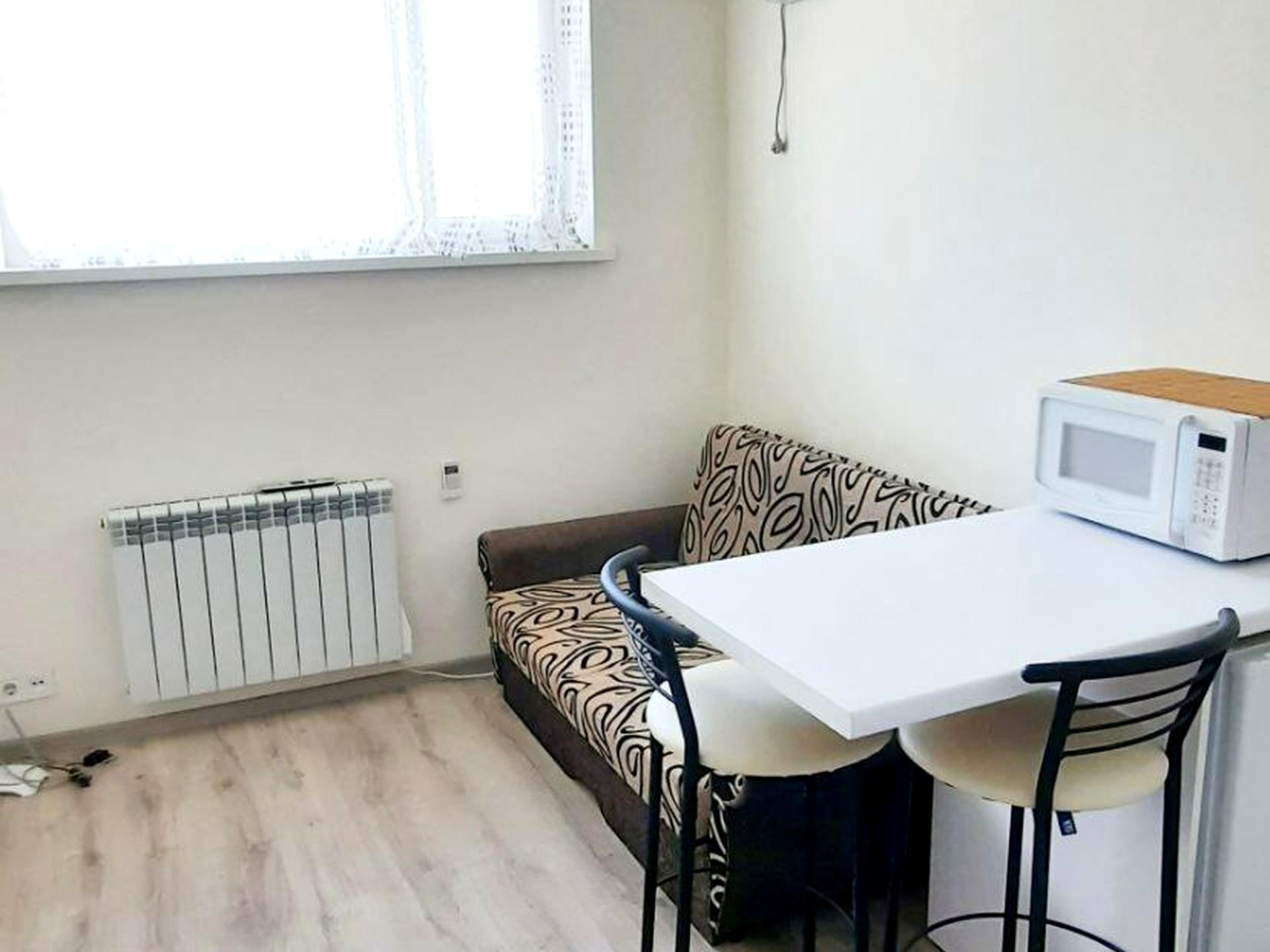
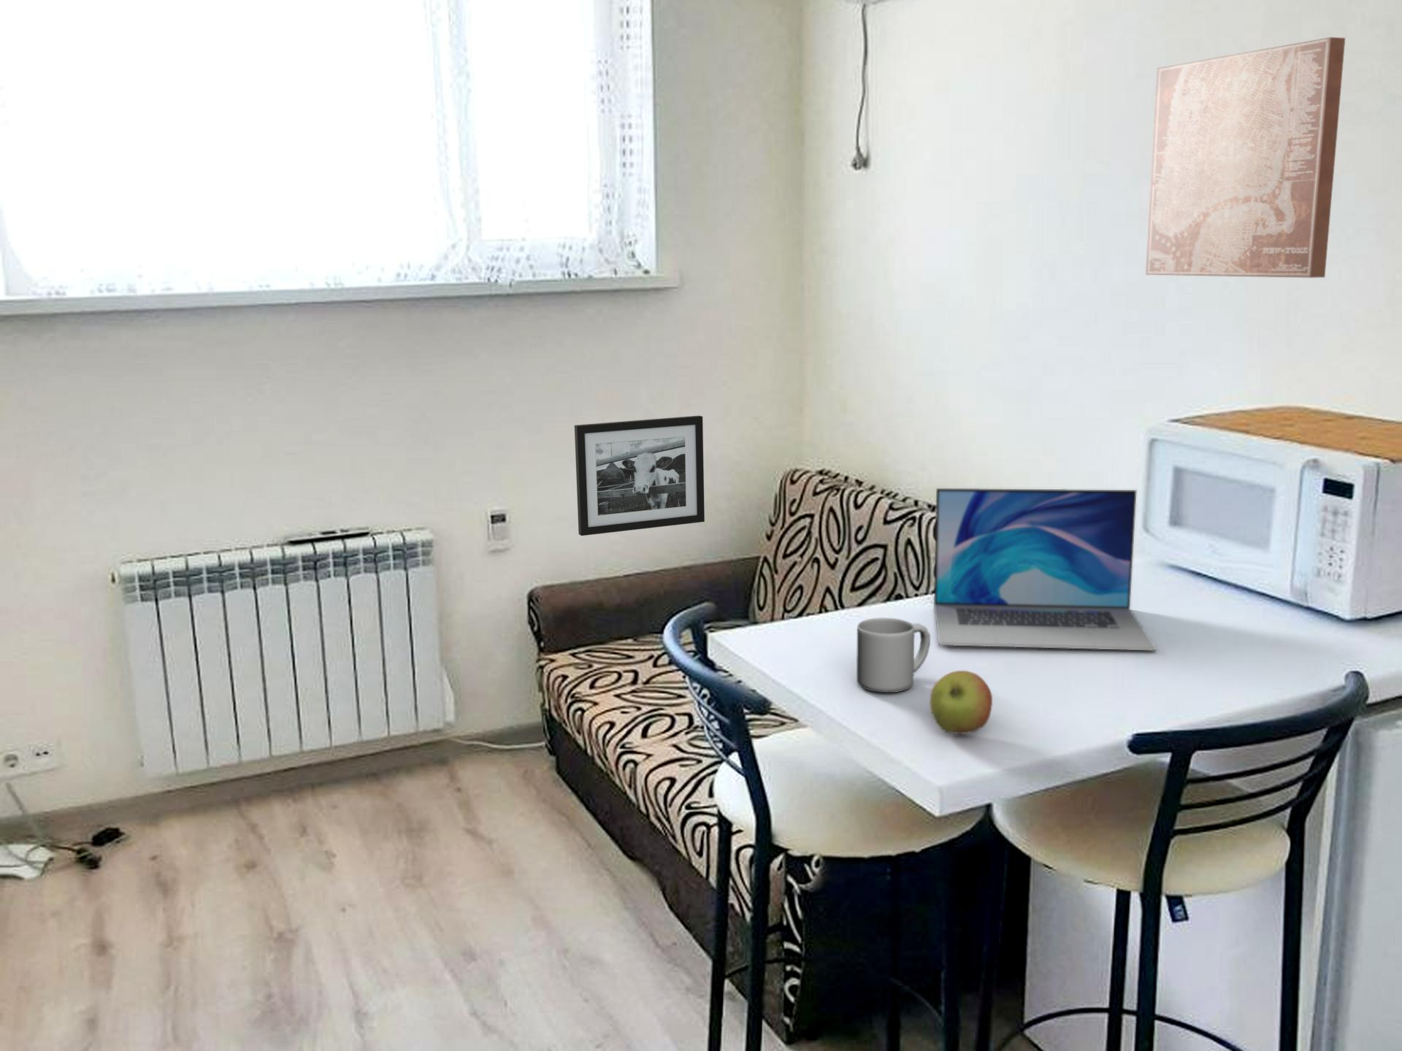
+ laptop (1041, 565)
+ picture frame (641, 475)
+ mug (898, 652)
+ wall art (1236, 167)
+ apple (959, 702)
